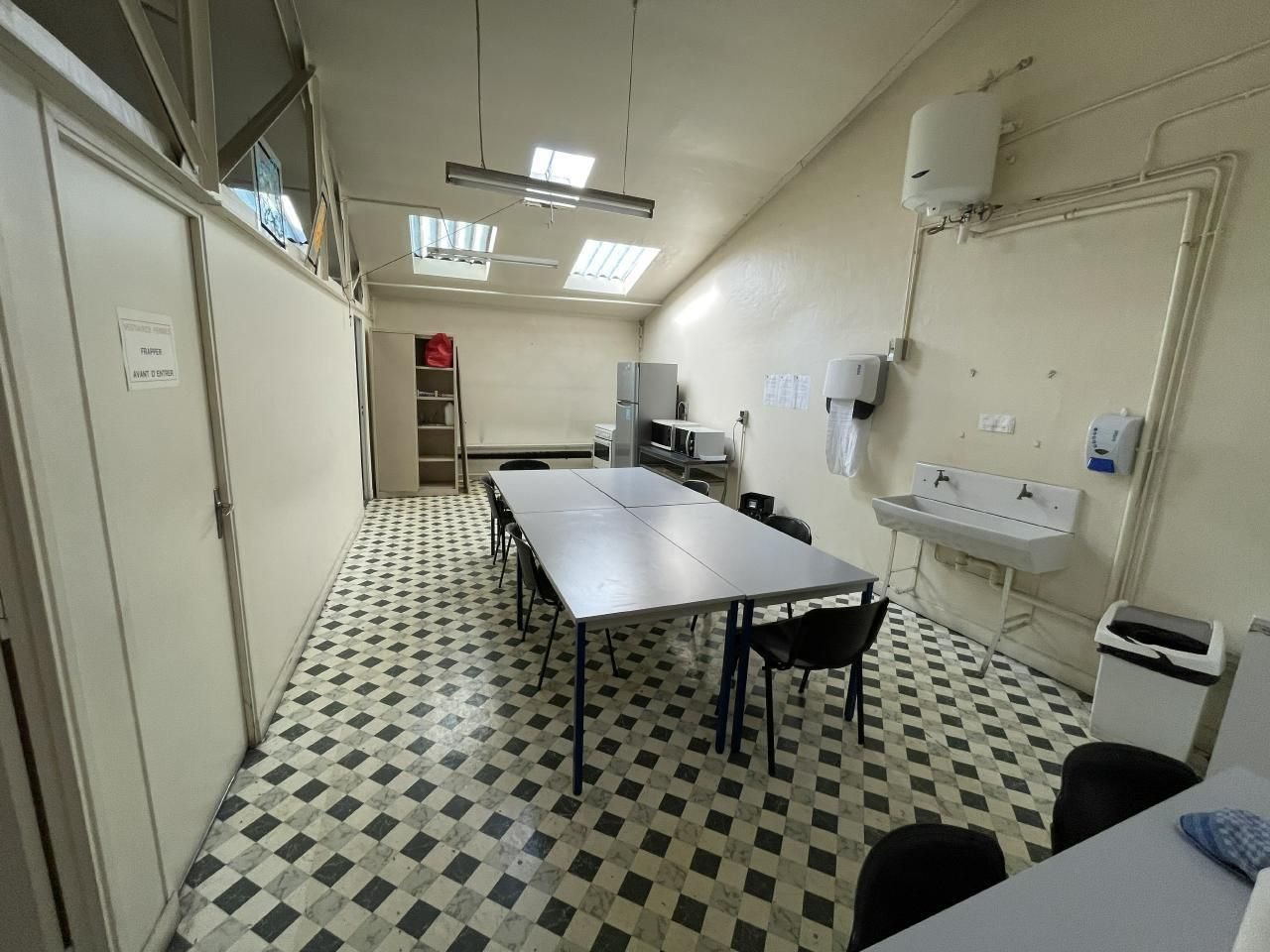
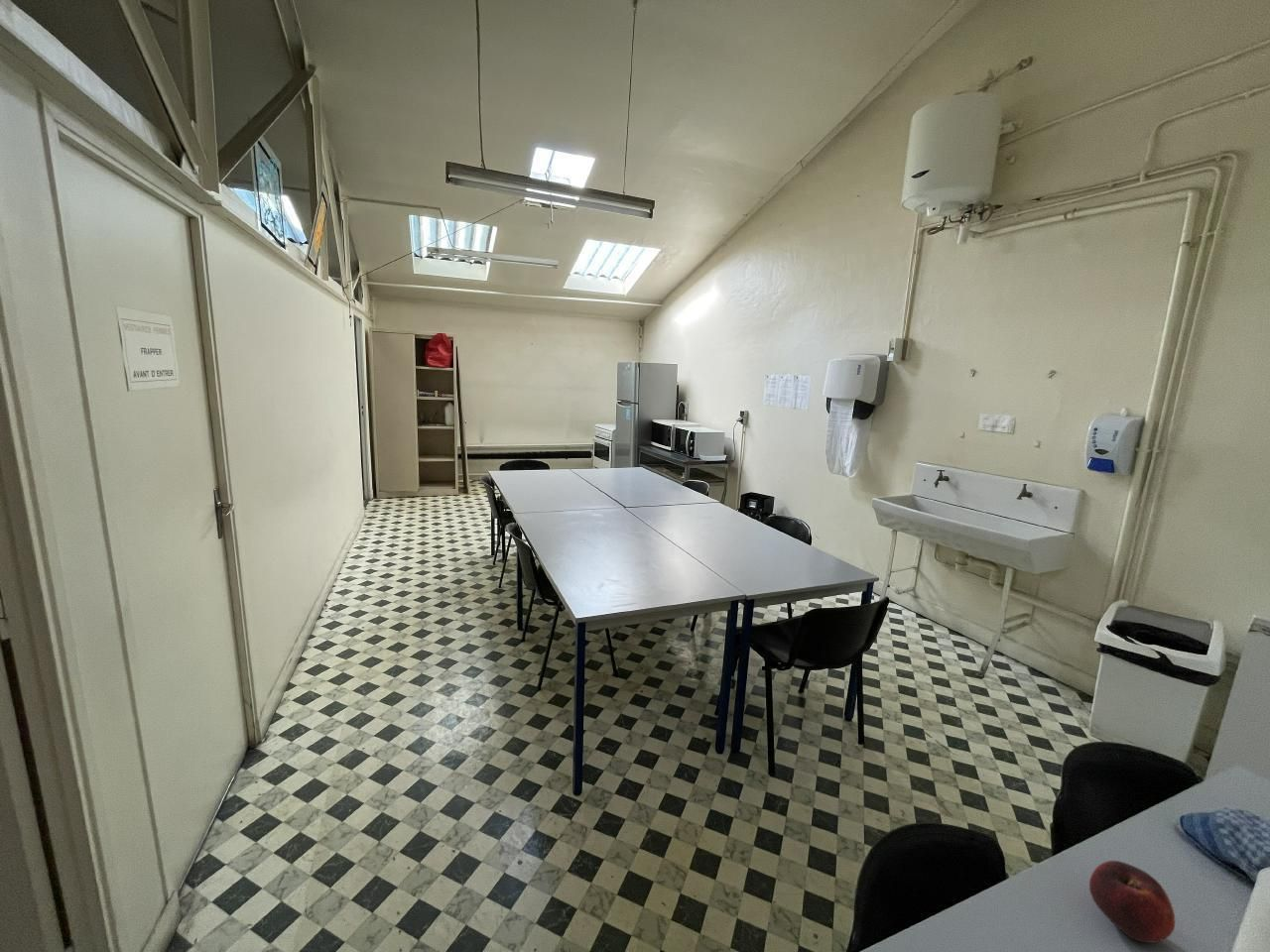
+ fruit (1129, 899)
